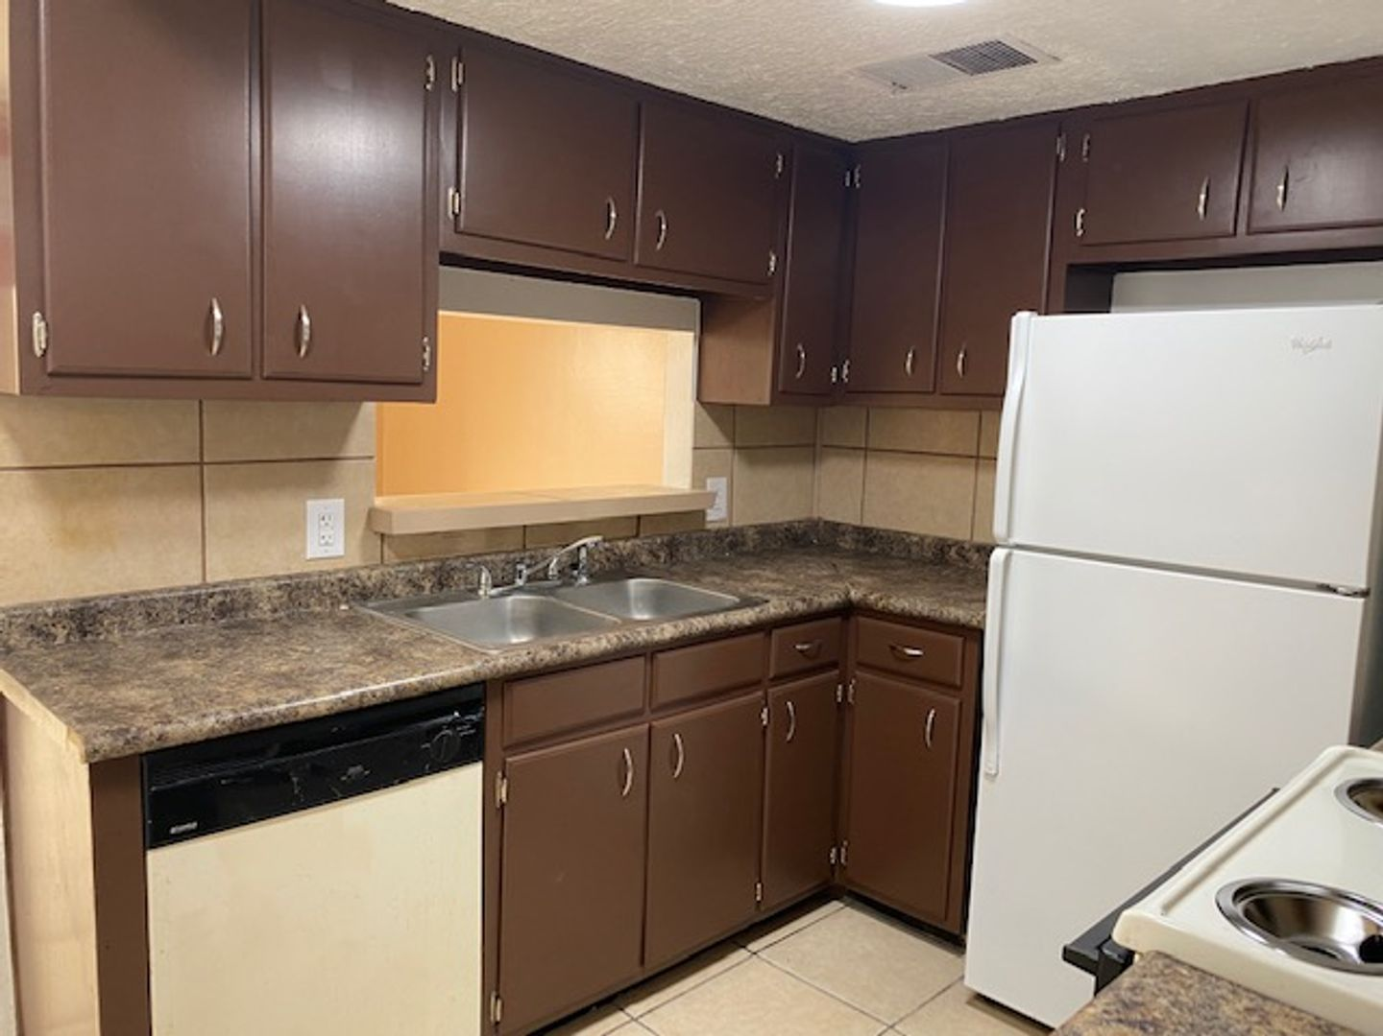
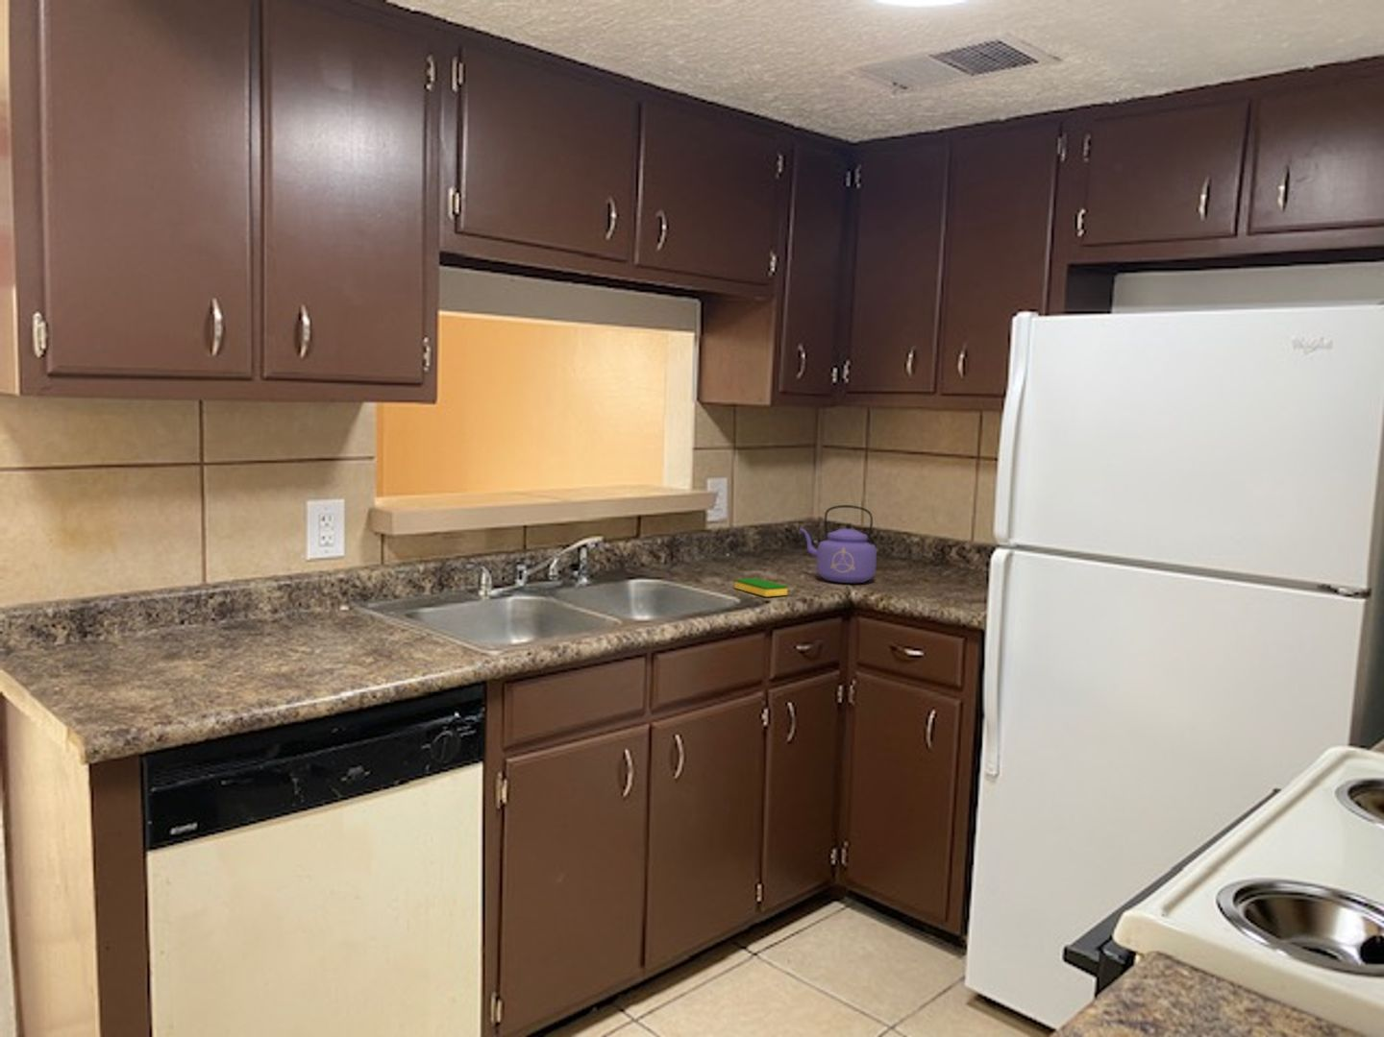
+ kettle (837, 541)
+ dish sponge (761, 587)
